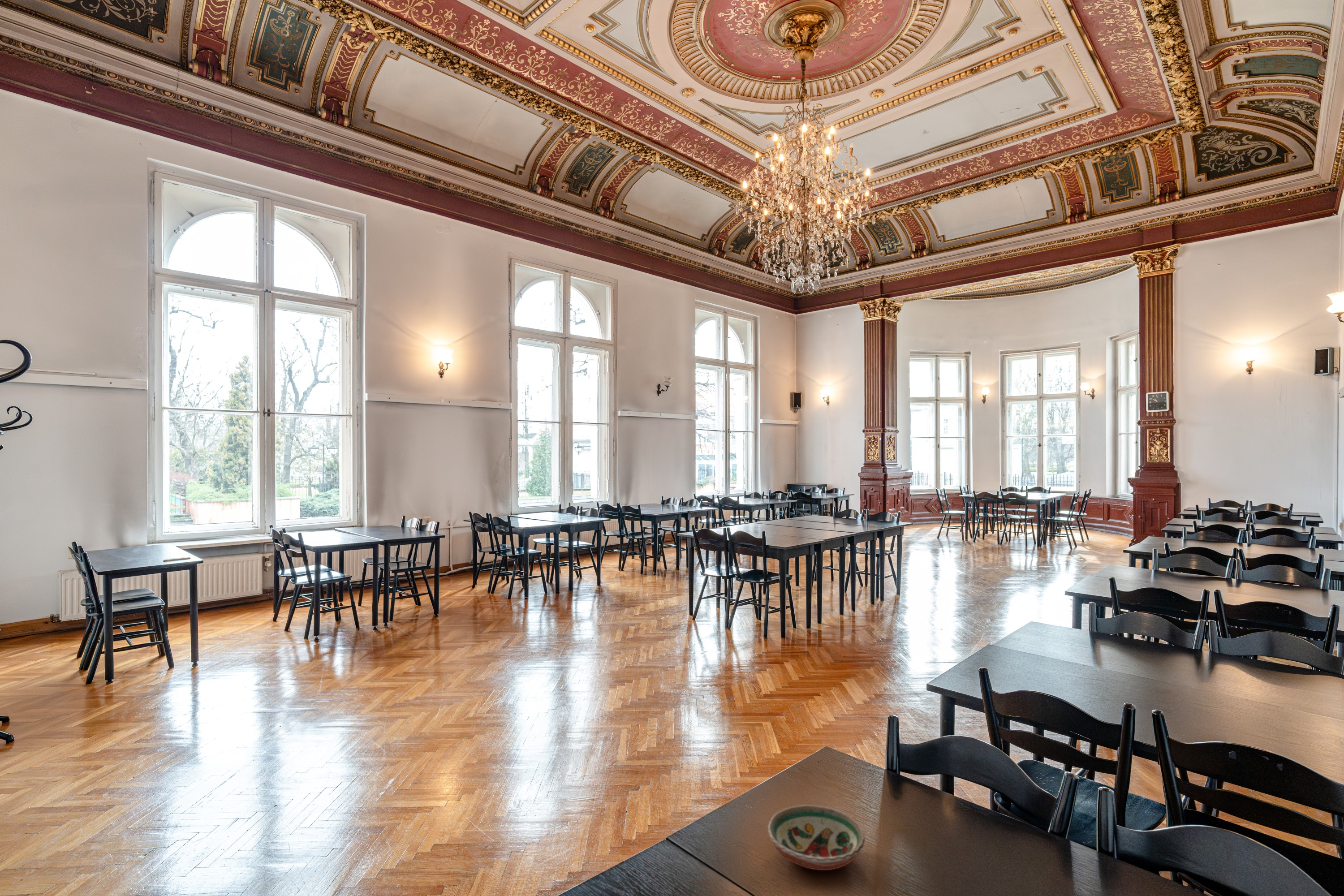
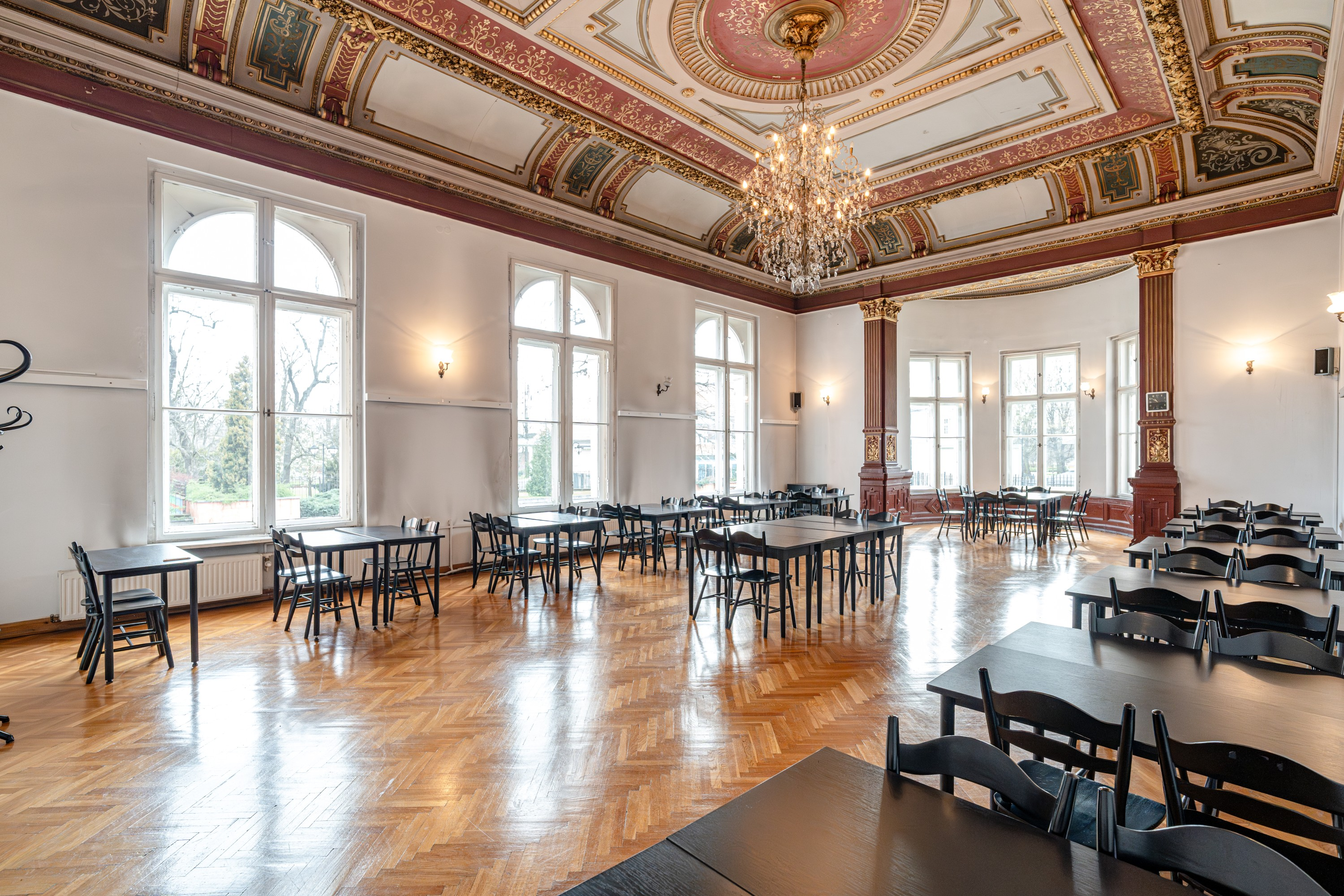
- decorative bowl (815, 842)
